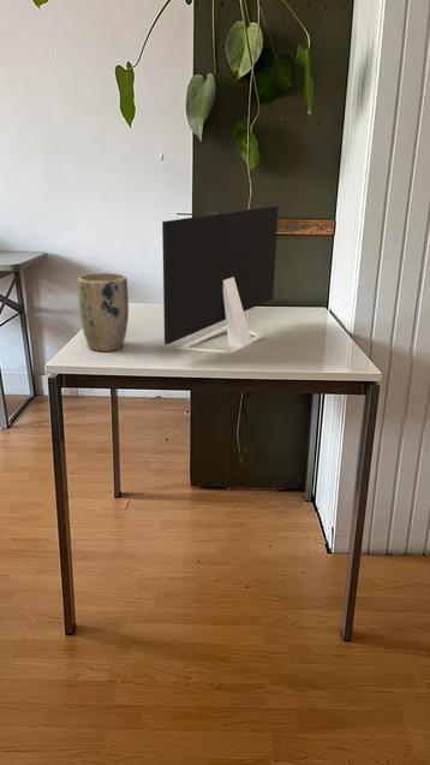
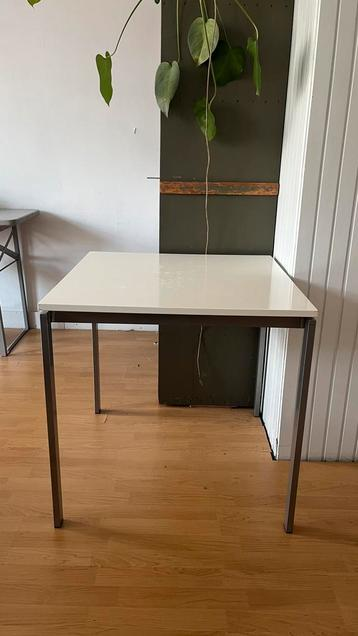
- plant pot (103, 312)
- monitor (227, 279)
